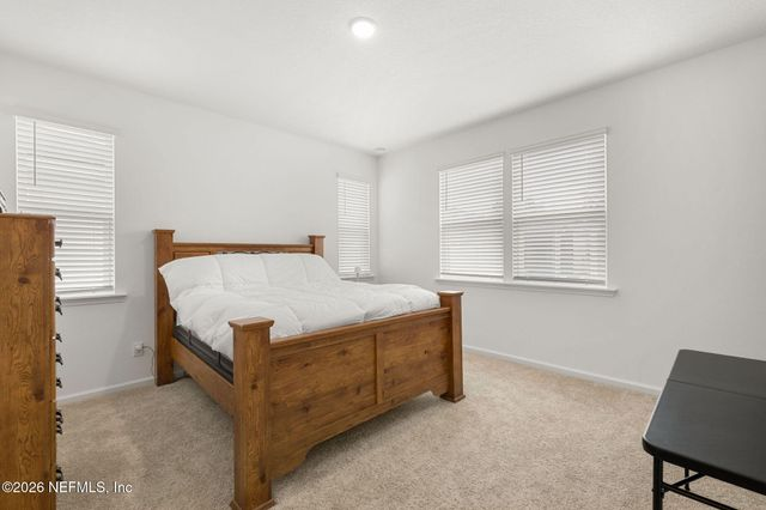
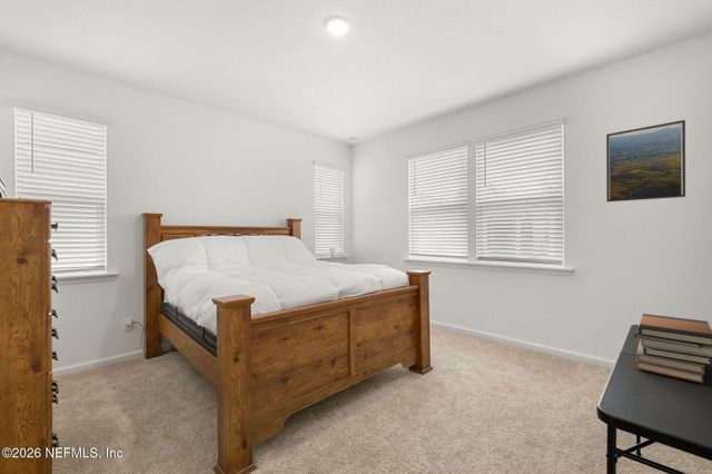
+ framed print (643, 164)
+ book stack (672, 344)
